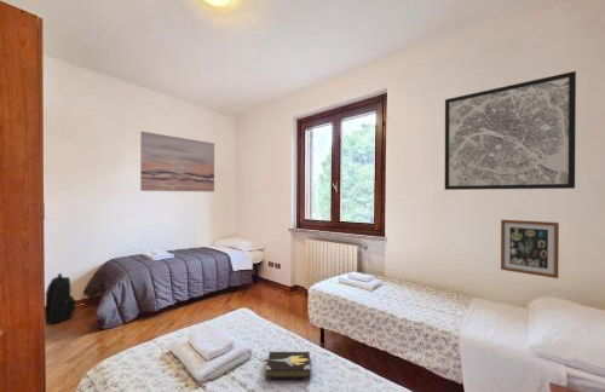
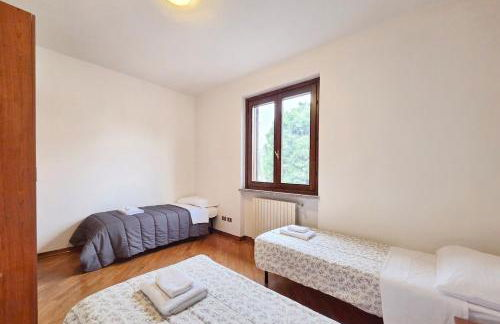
- hardback book (288, 363)
- wall art (501, 138)
- backpack (59, 295)
- wall art (528, 247)
- wall art (180, 165)
